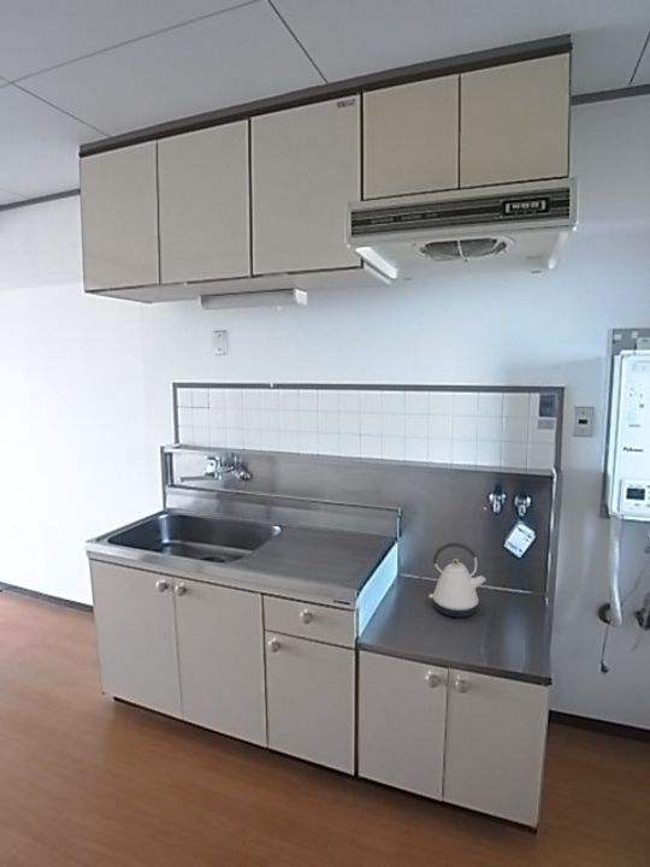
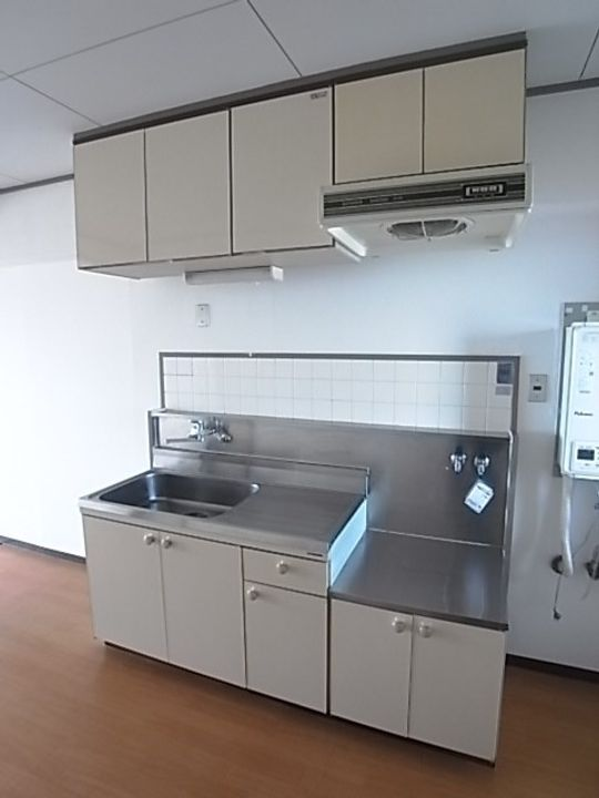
- kettle (457, 576)
